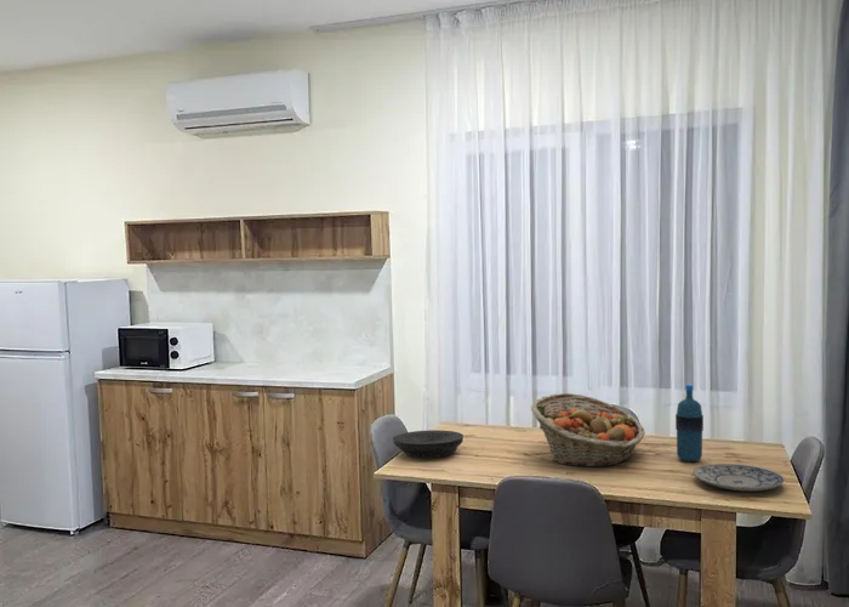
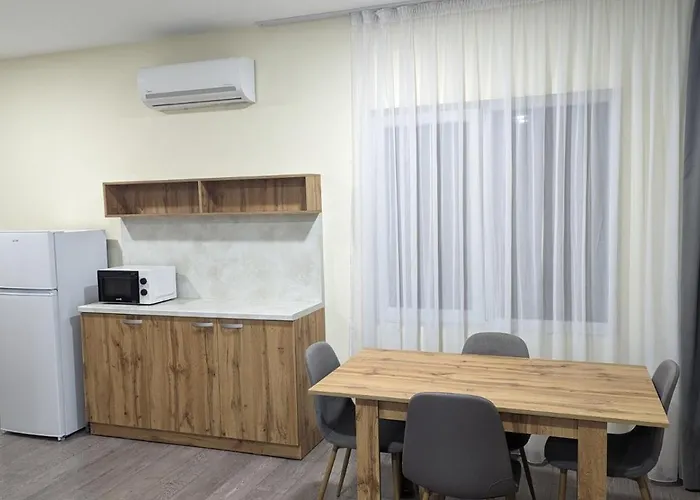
- plate (737, 480)
- water bottle (689, 422)
- plate (428, 443)
- fruit basket (587, 427)
